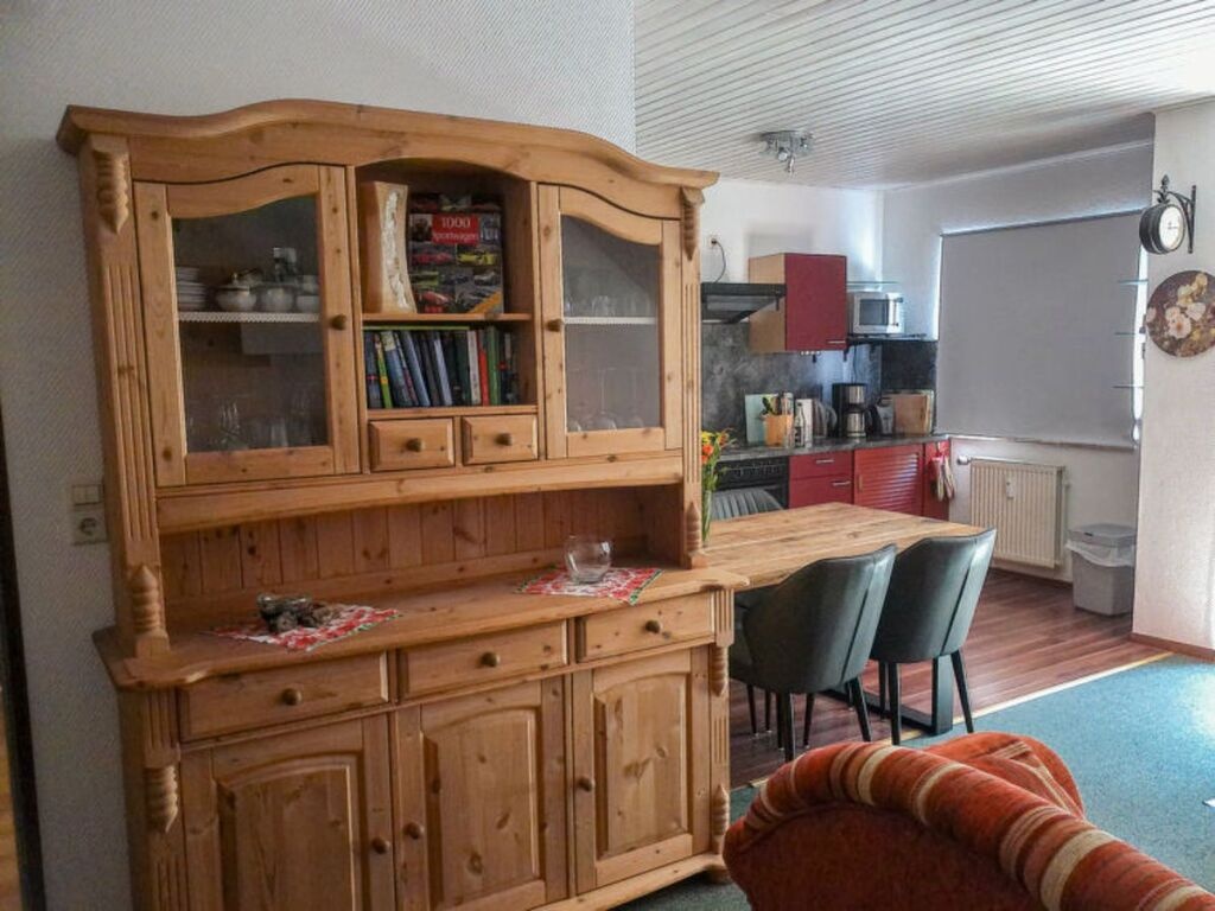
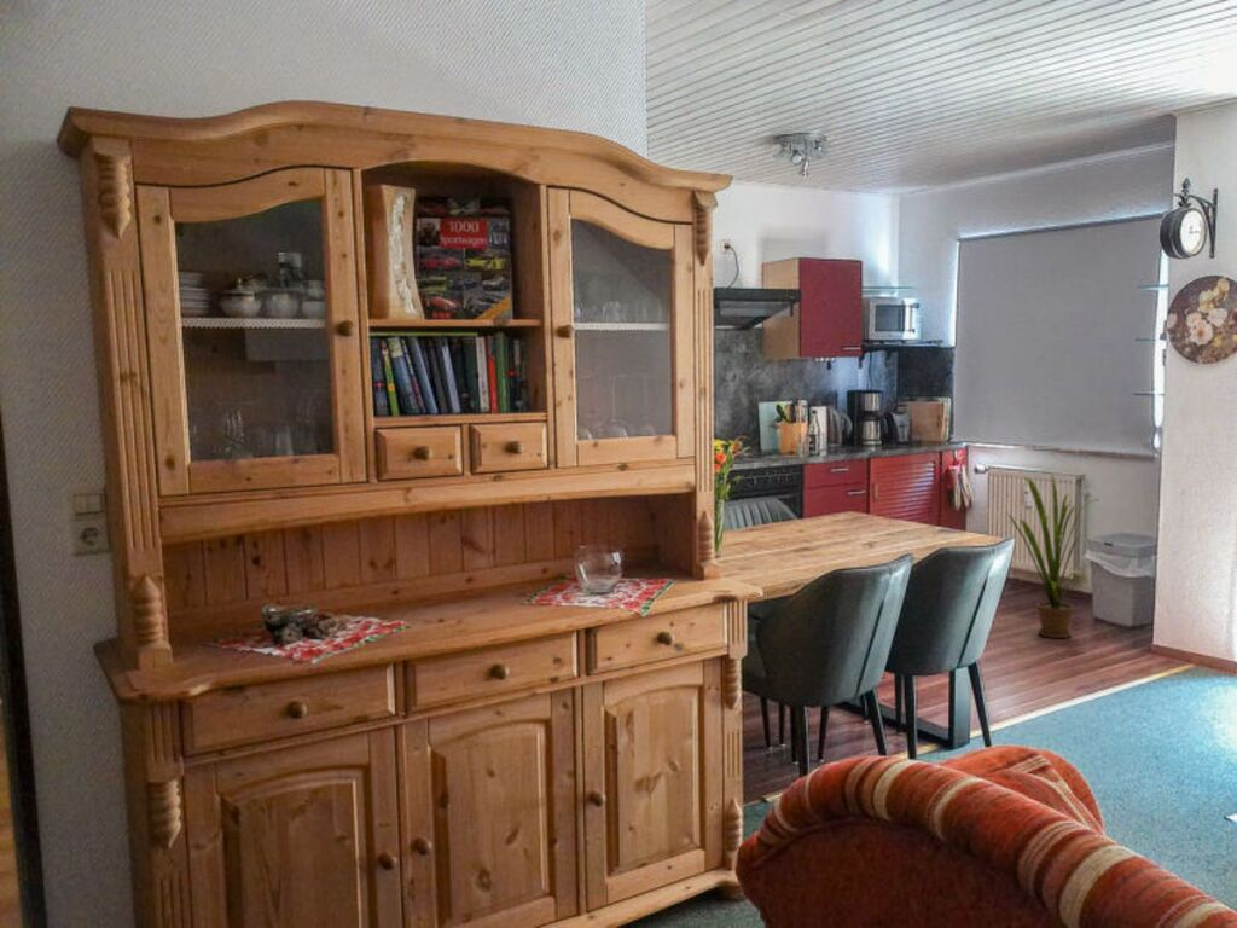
+ house plant (1055, 556)
